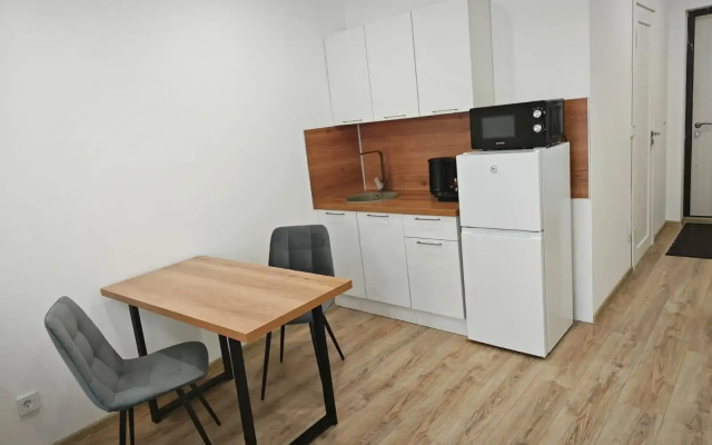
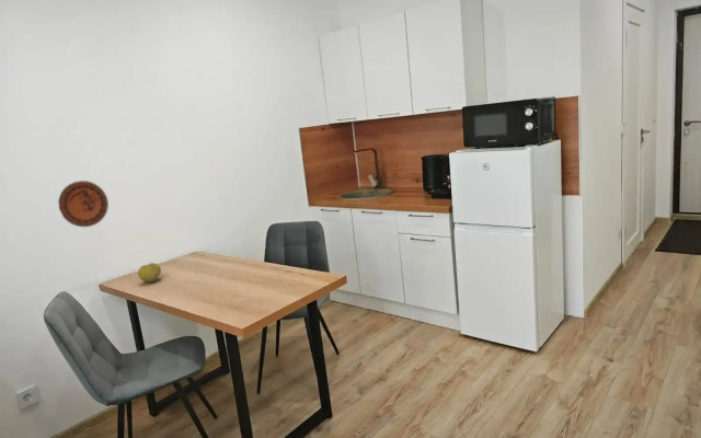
+ decorative plate (83, 204)
+ fruit (149, 273)
